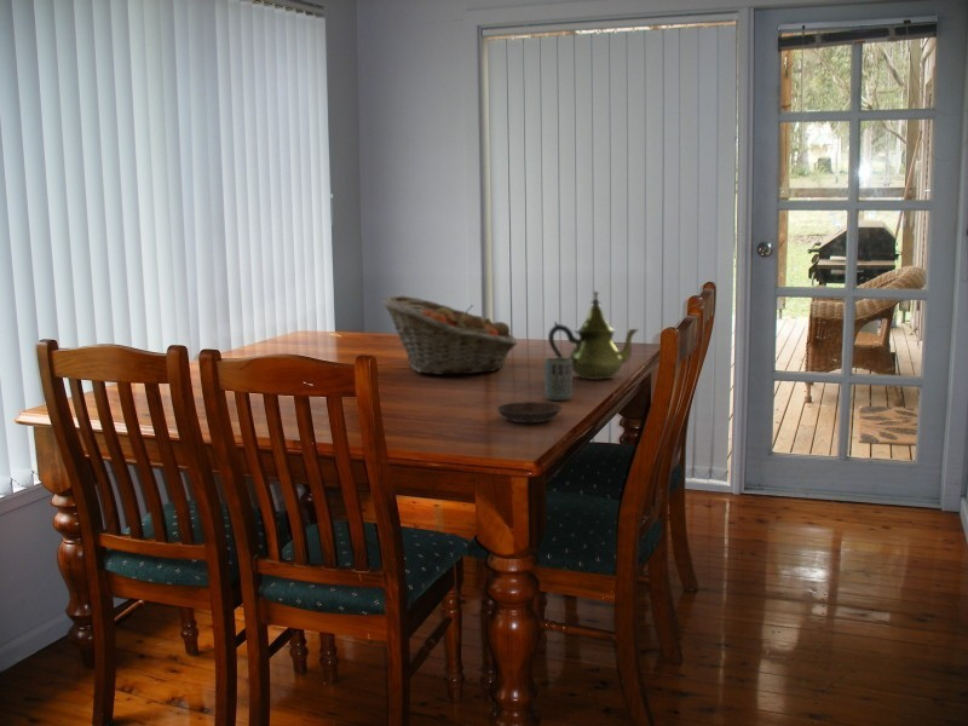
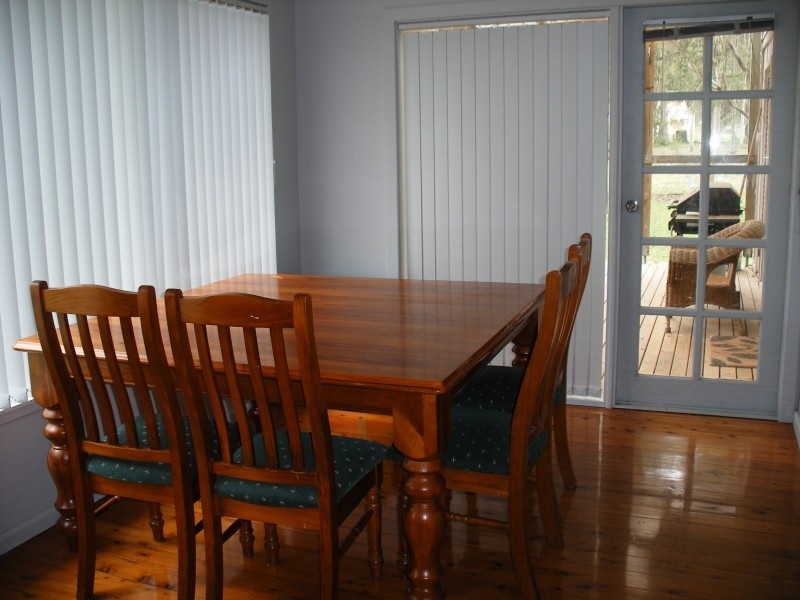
- saucer (529, 413)
- cup (558, 379)
- teapot (593, 334)
- fruit basket (449, 332)
